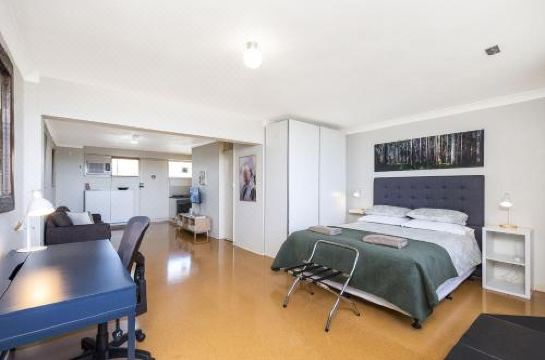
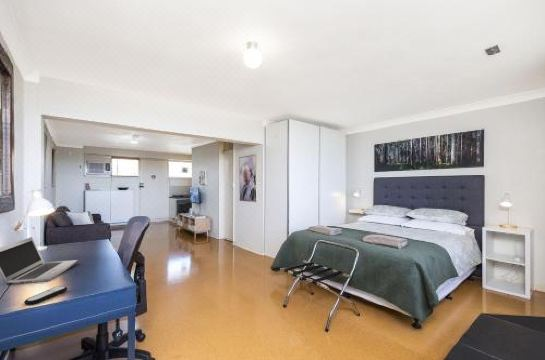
+ laptop (39, 257)
+ remote control (46, 294)
